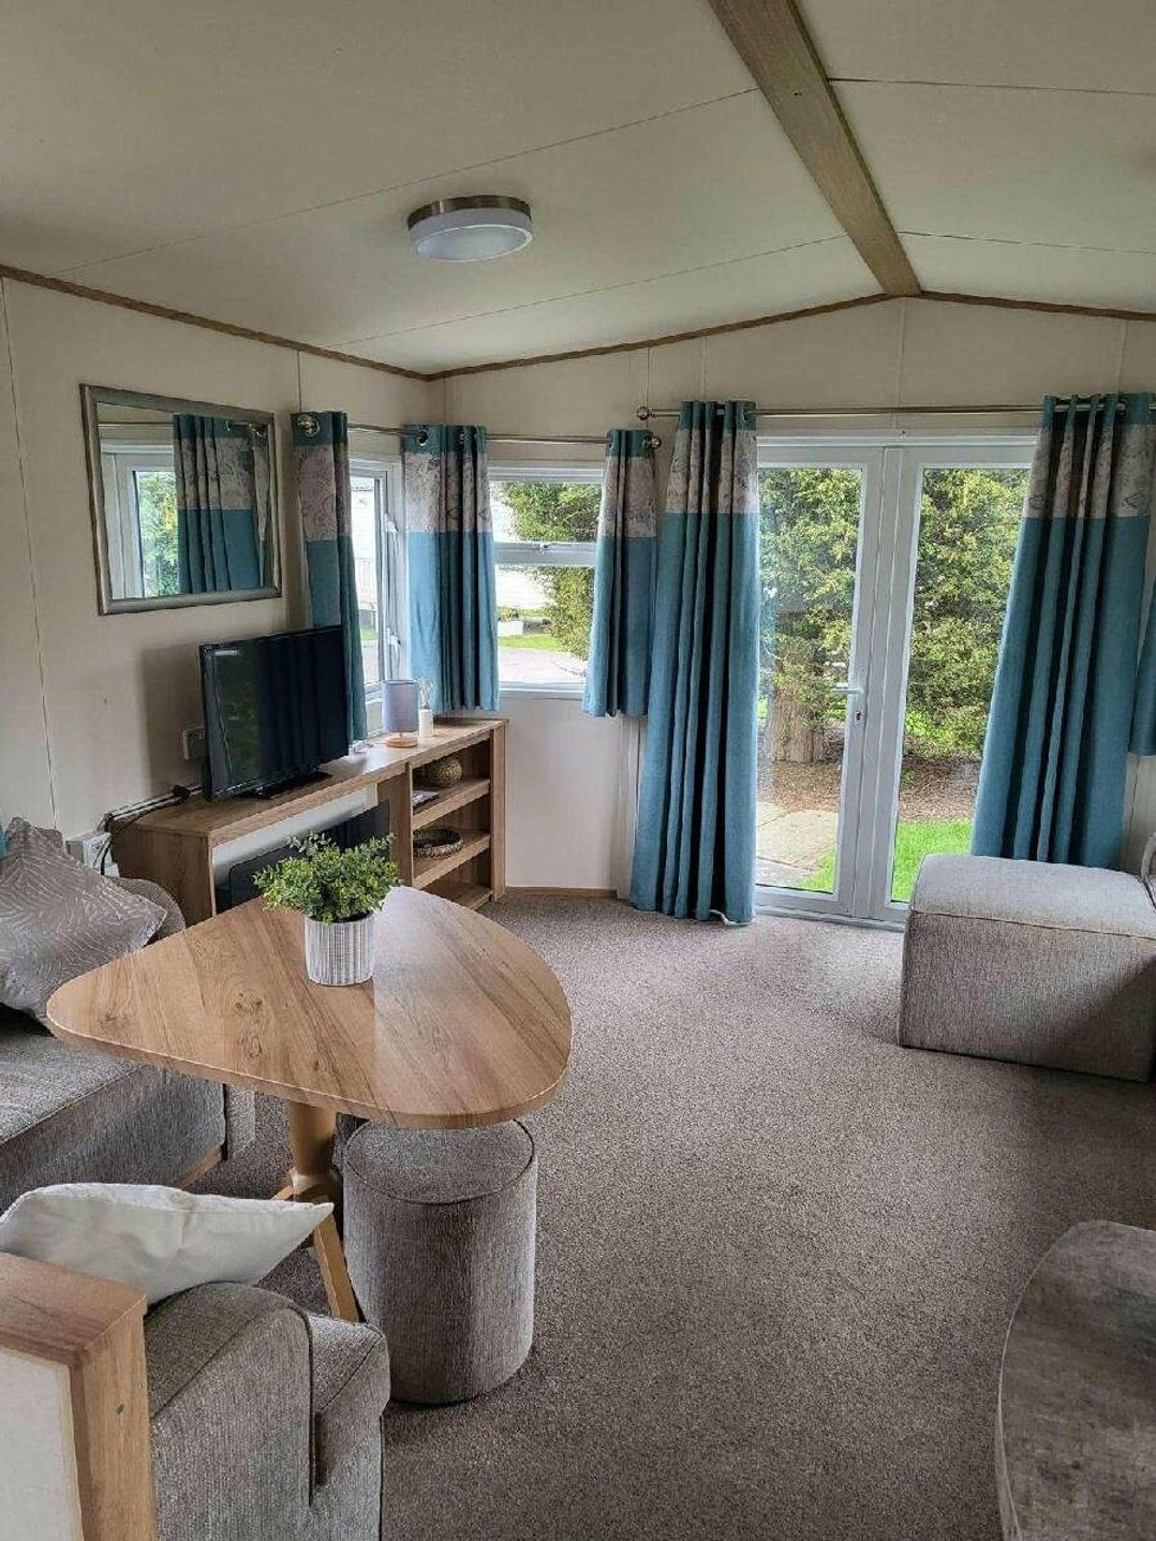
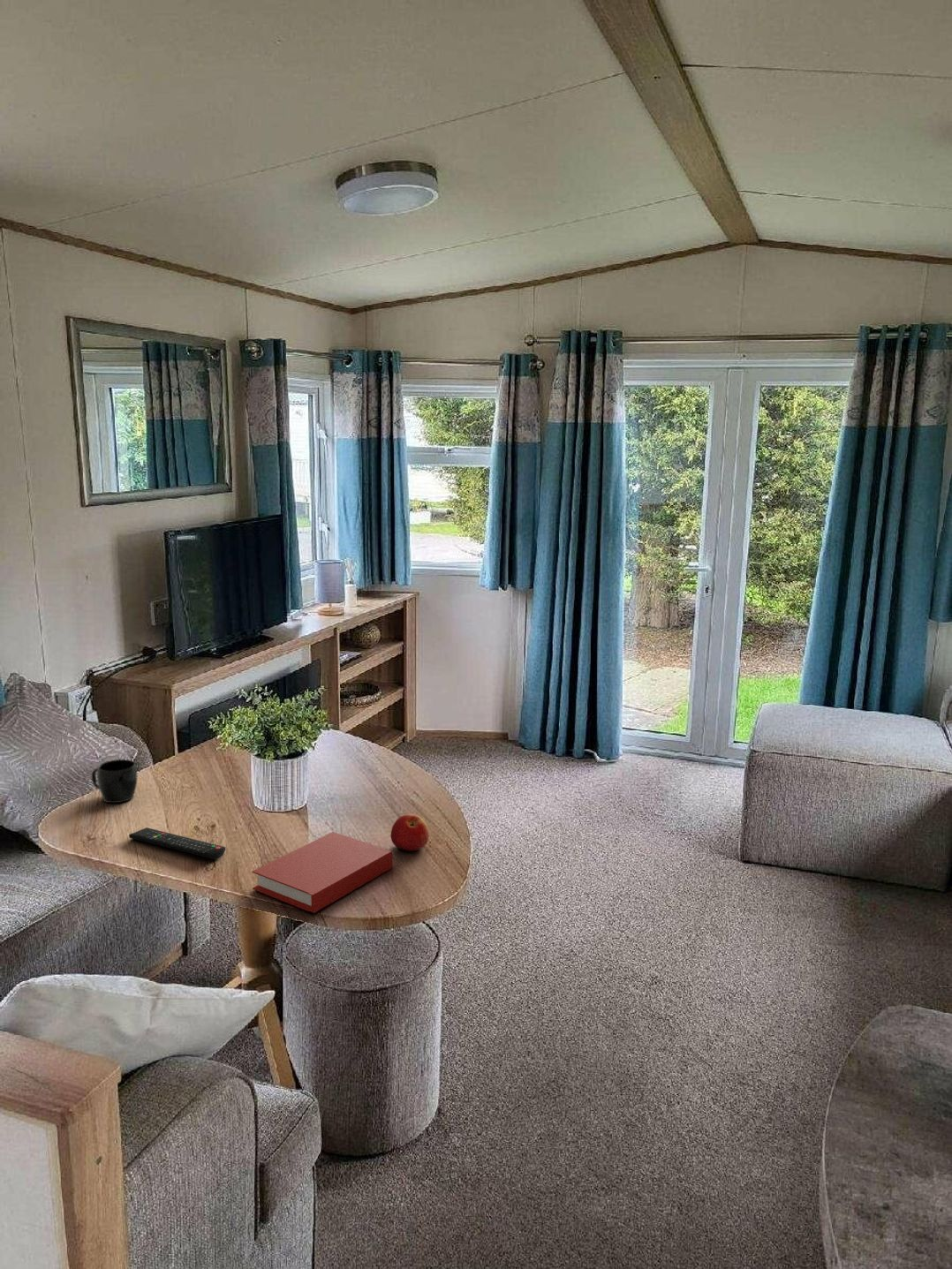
+ book (324, 869)
+ remote control (178, 843)
+ mug (114, 781)
+ apple (410, 831)
